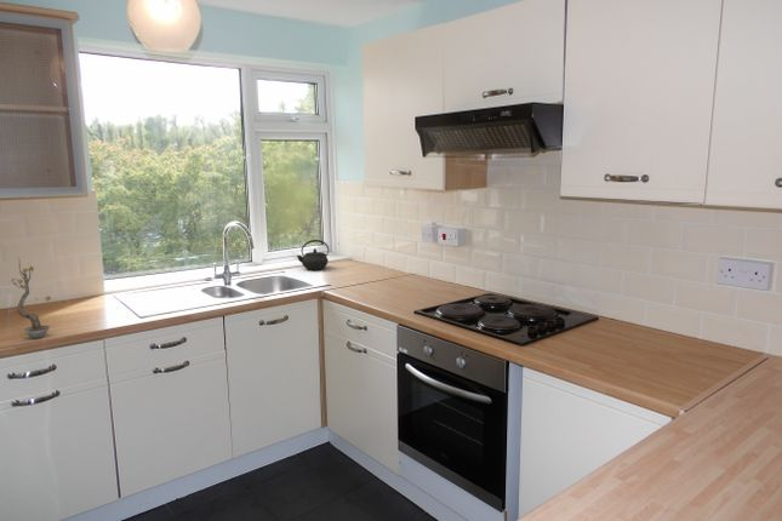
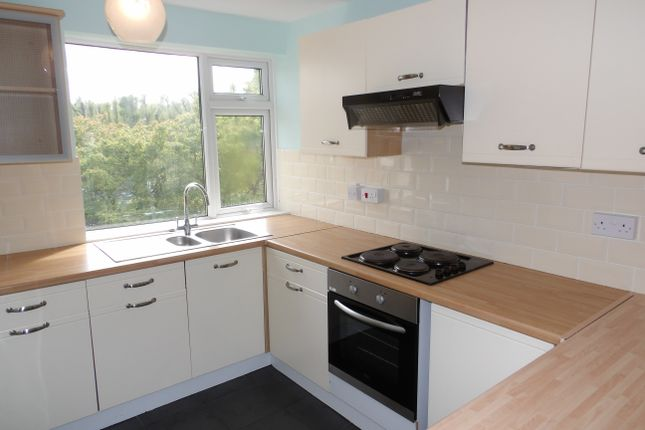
- kettle (313, 253)
- plant (28, 293)
